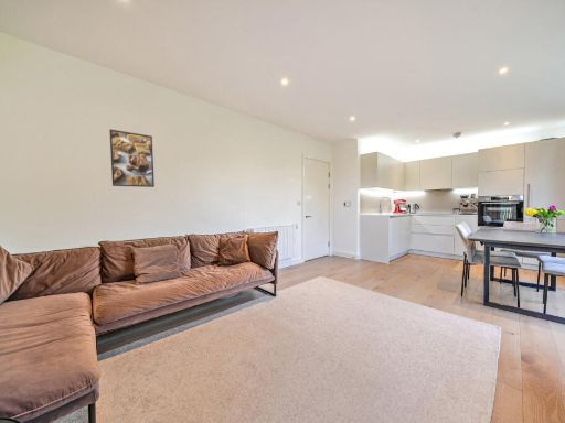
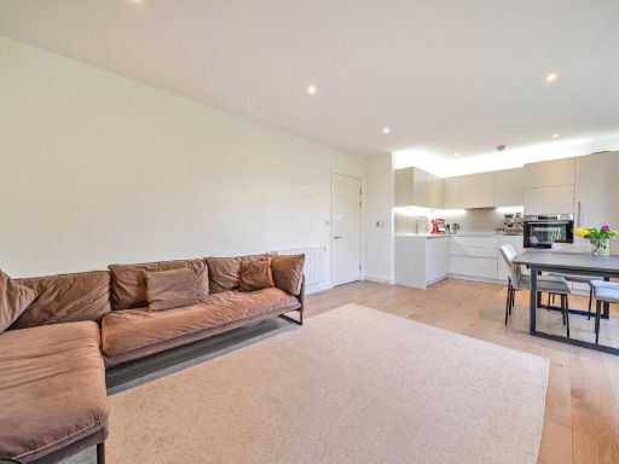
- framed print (132, 160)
